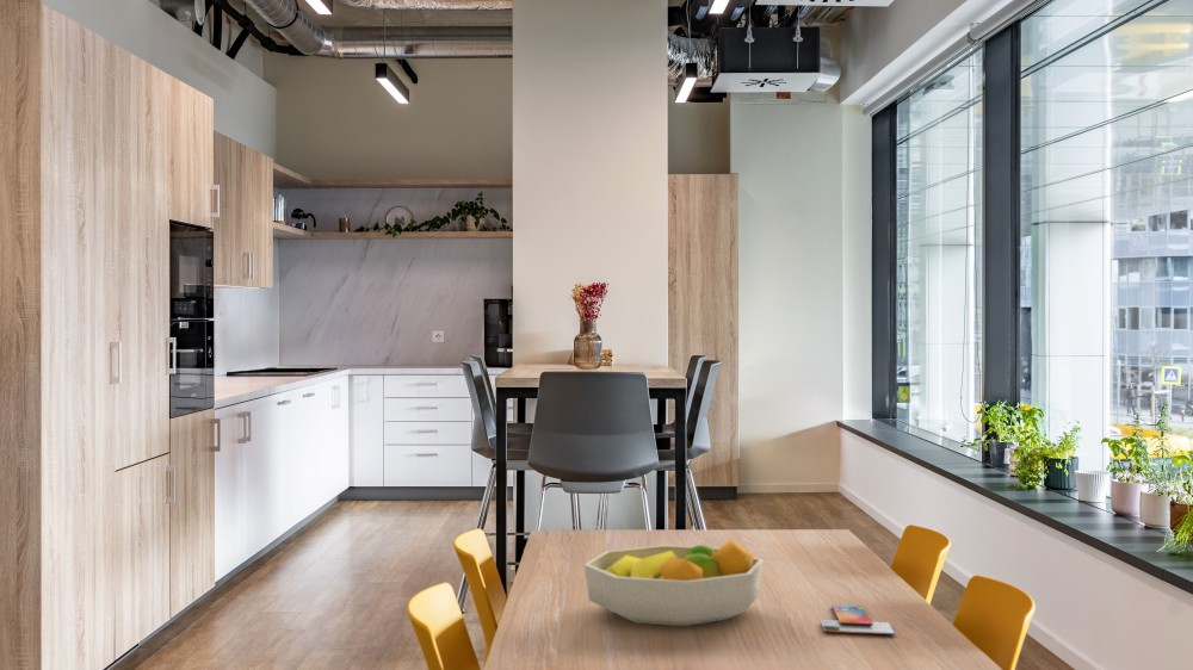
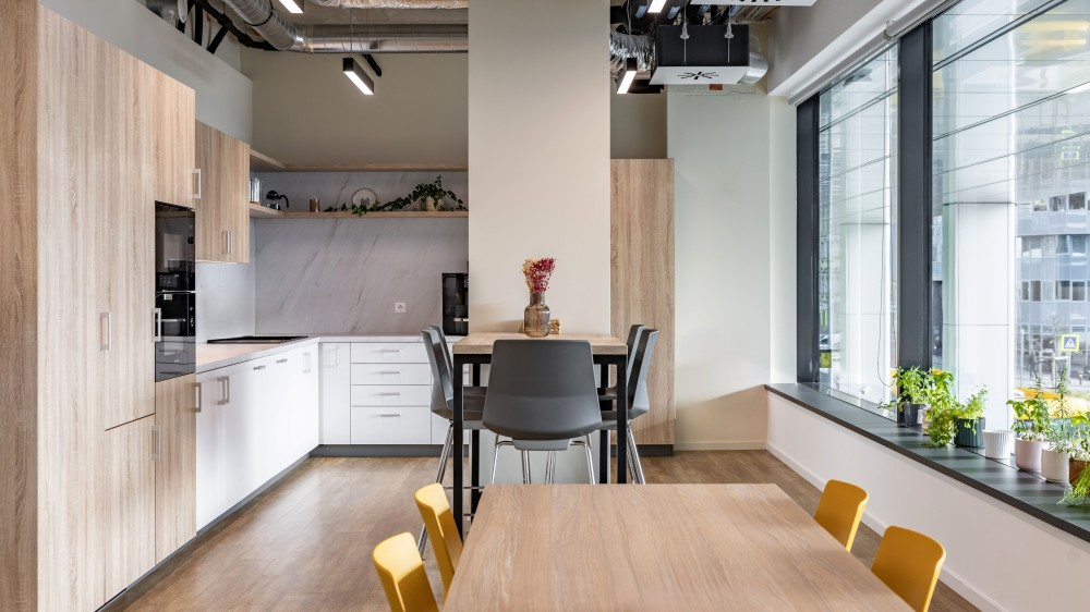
- smartphone (852, 616)
- fruit bowl (674, 575)
